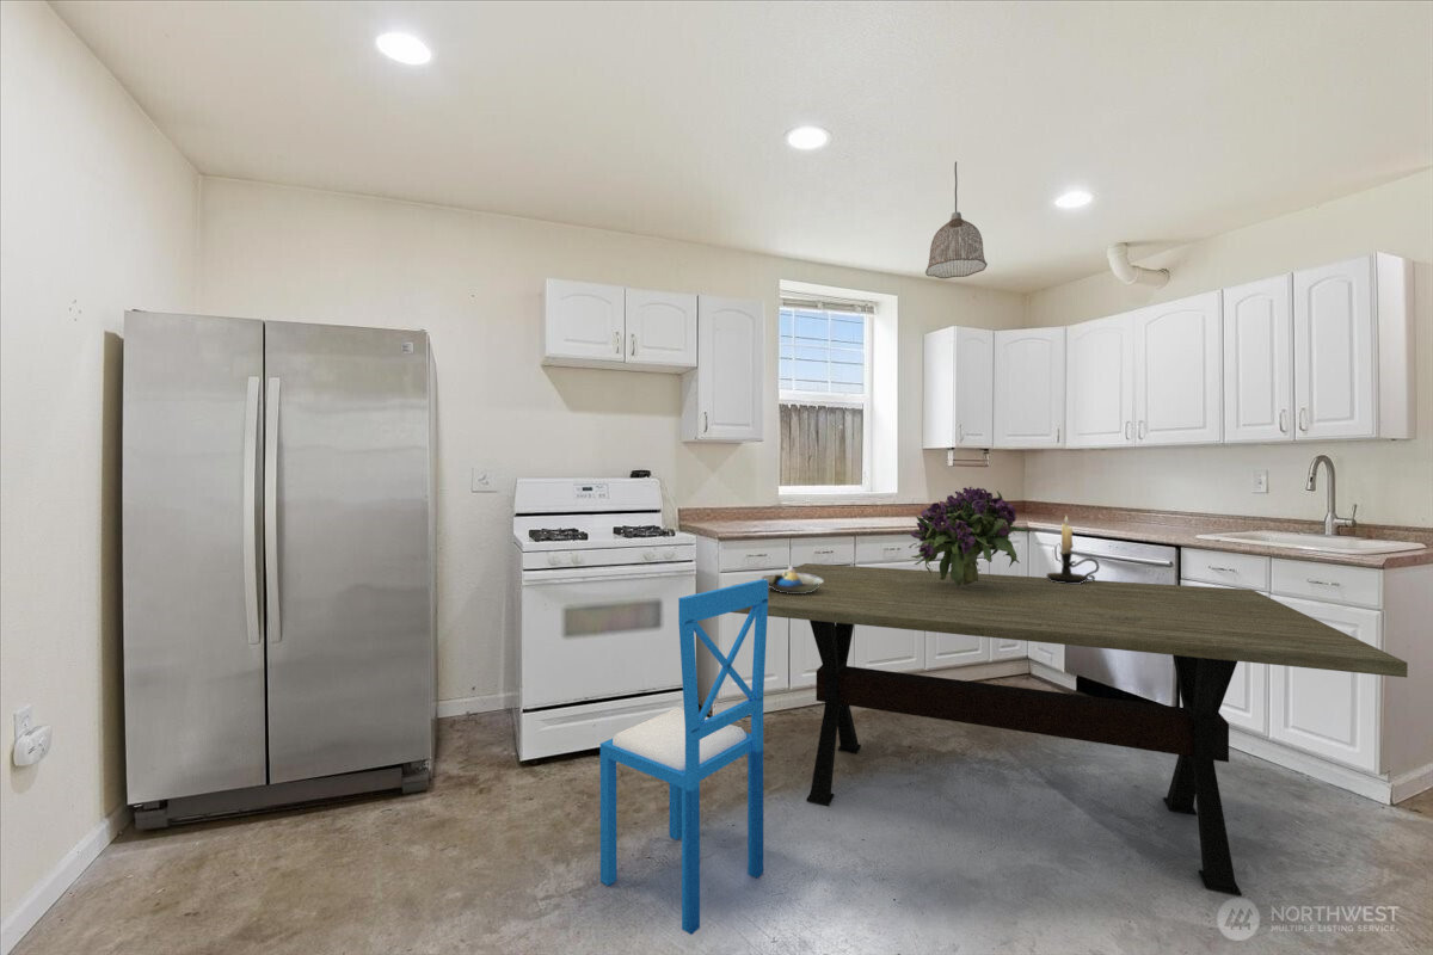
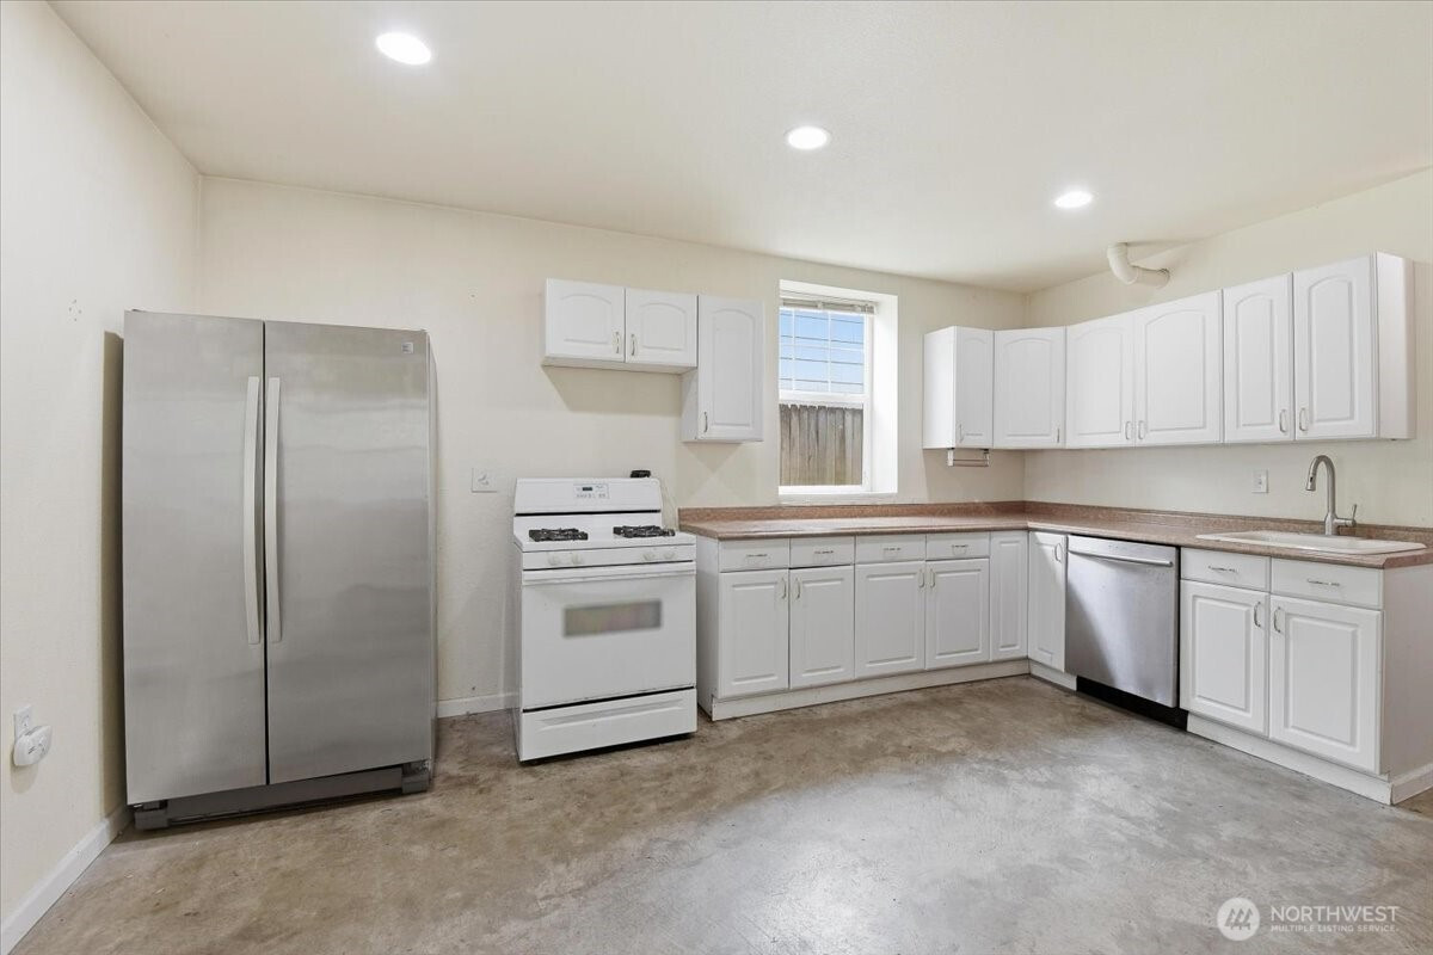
- dining chair (685, 731)
- decorative bowl (785, 577)
- dining table (997, 698)
- bouquet (967, 536)
- candle holder (1072, 547)
- pendant lamp (955, 215)
